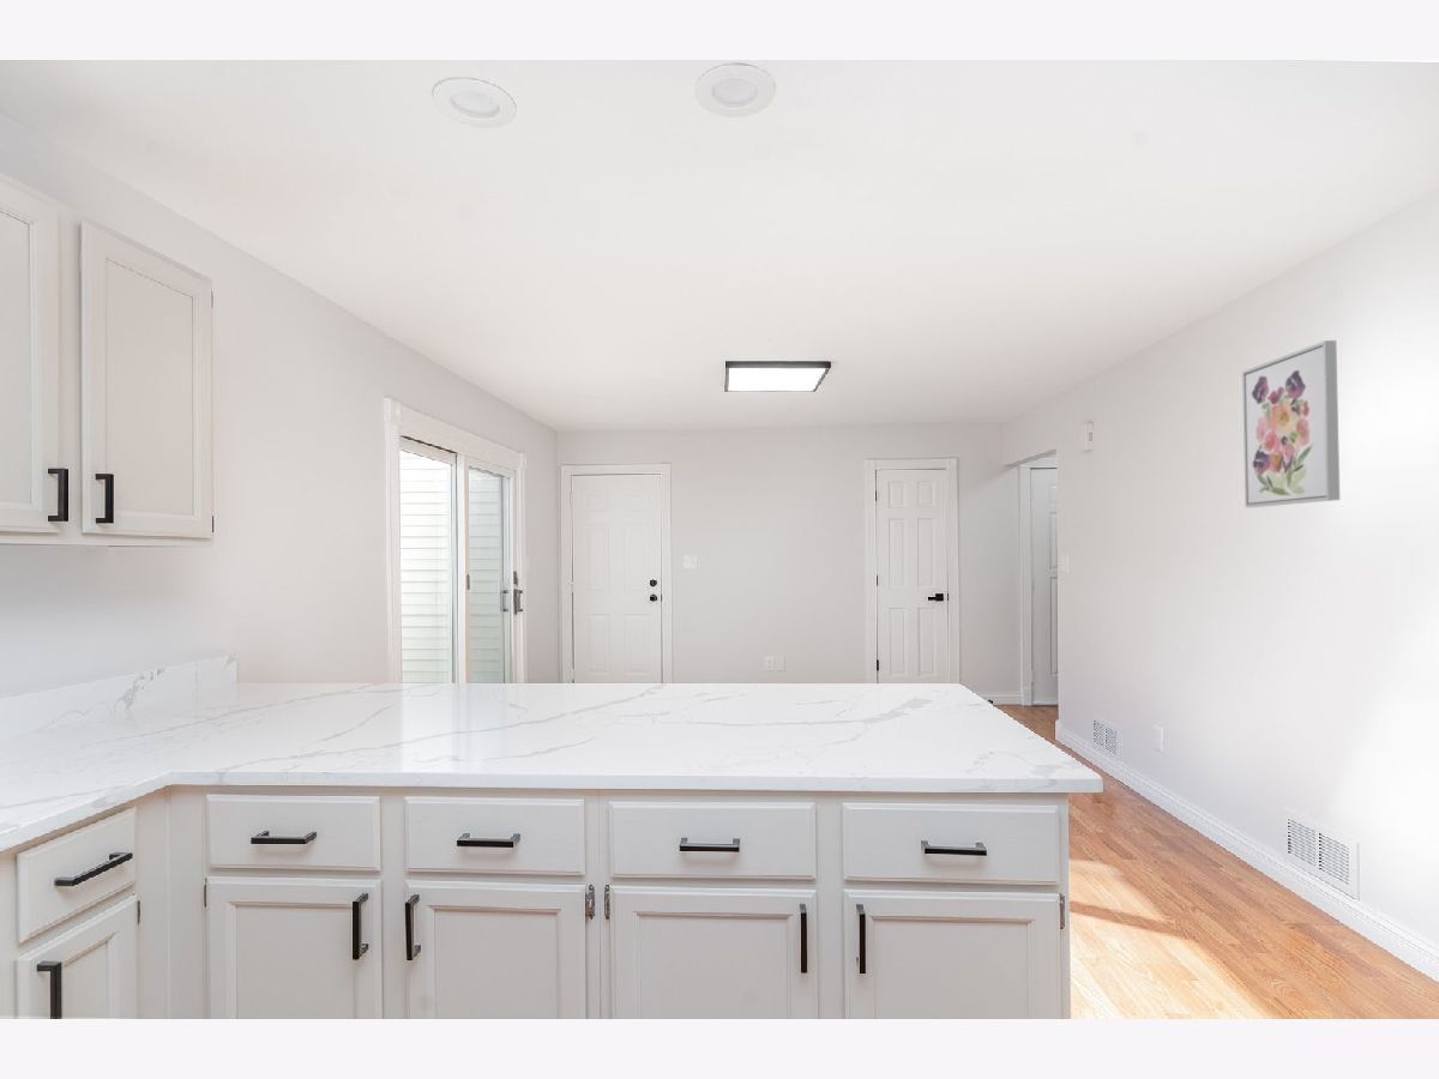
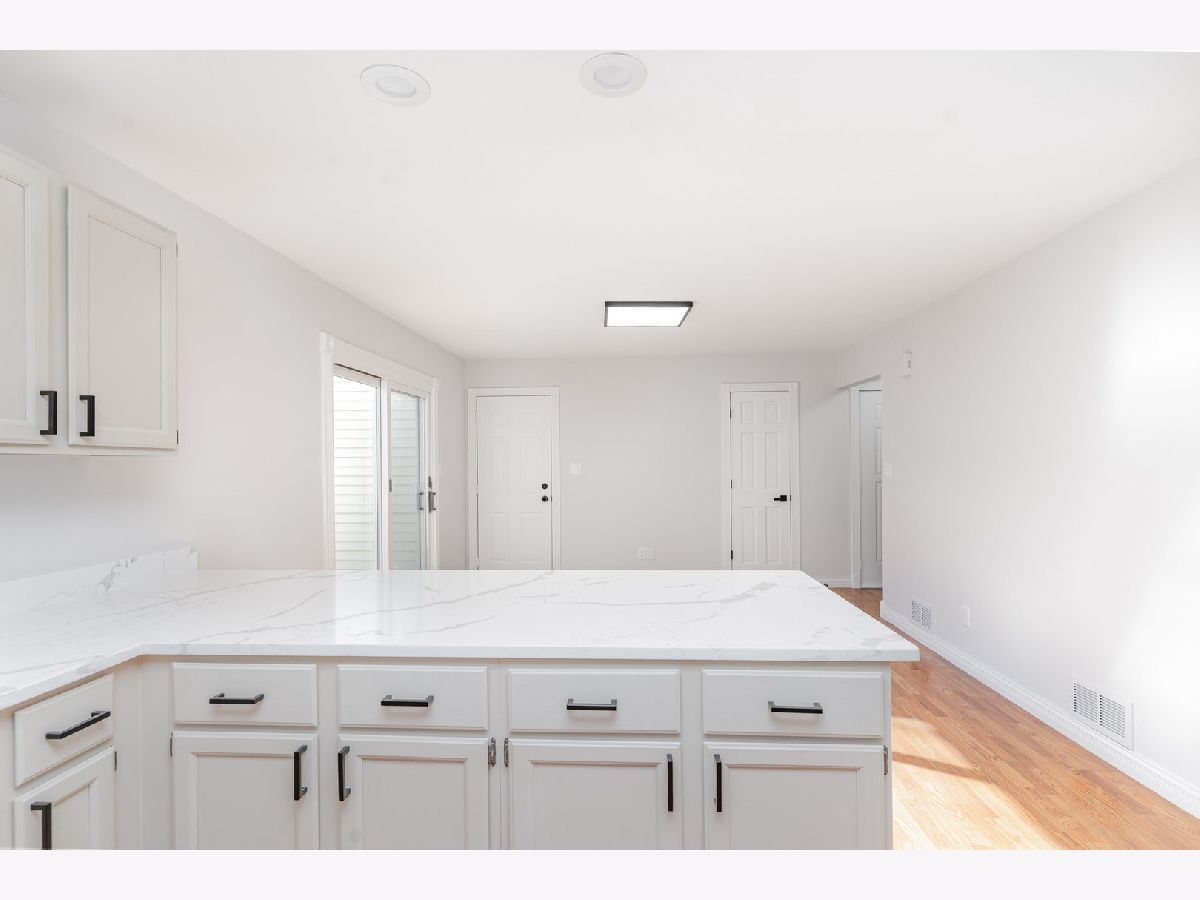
- wall art (1287, 430)
